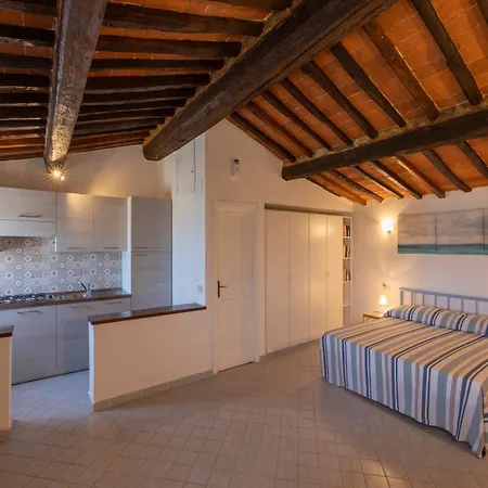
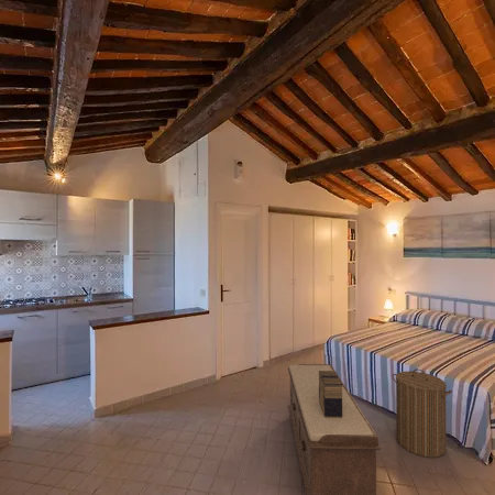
+ laundry hamper (420, 406)
+ decorative box (330, 393)
+ bench (322, 425)
